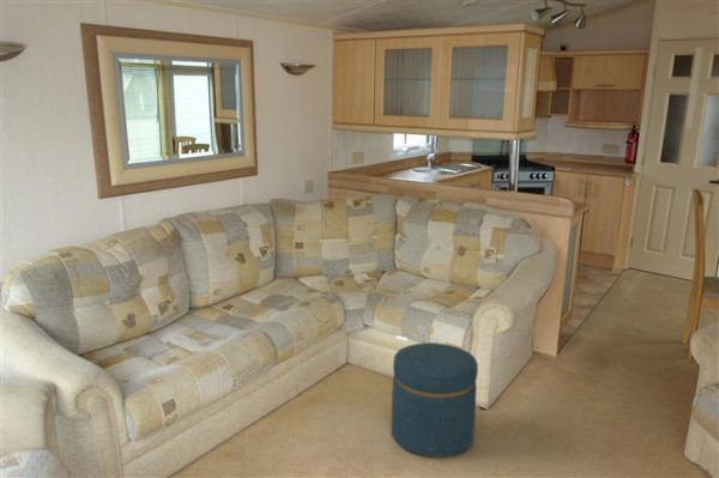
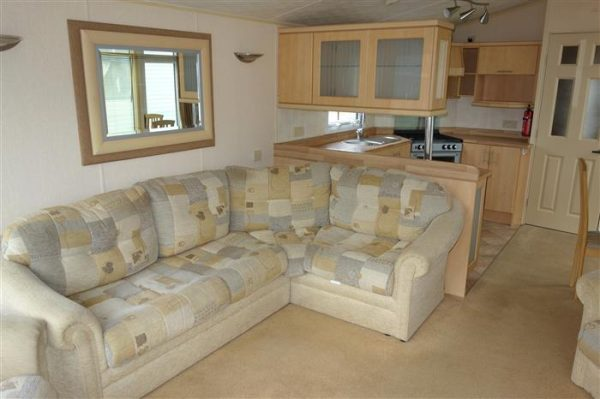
- ottoman (433, 395)
